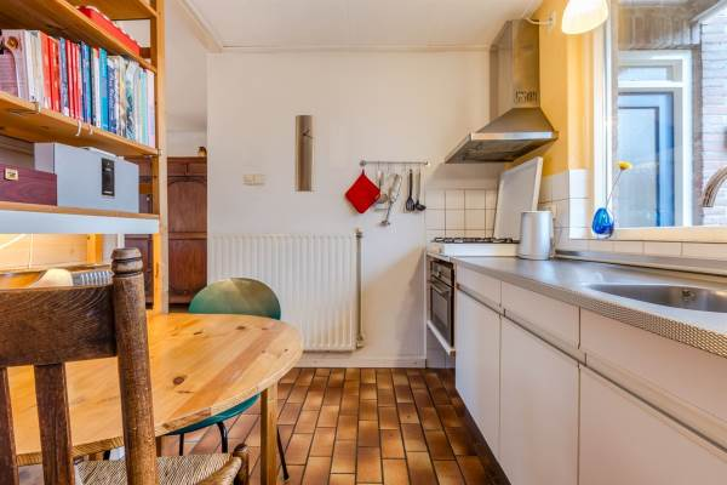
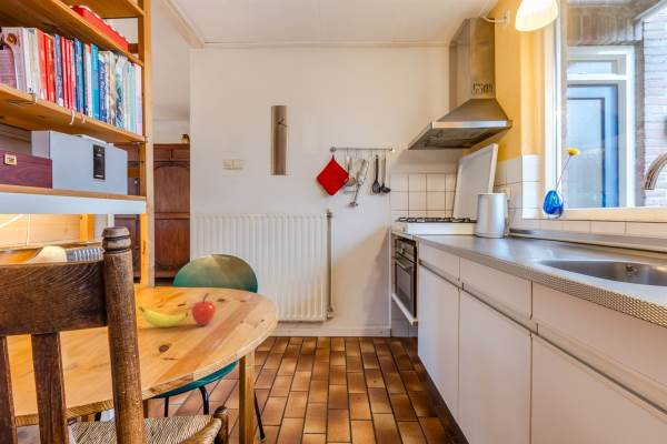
+ fruit (179, 314)
